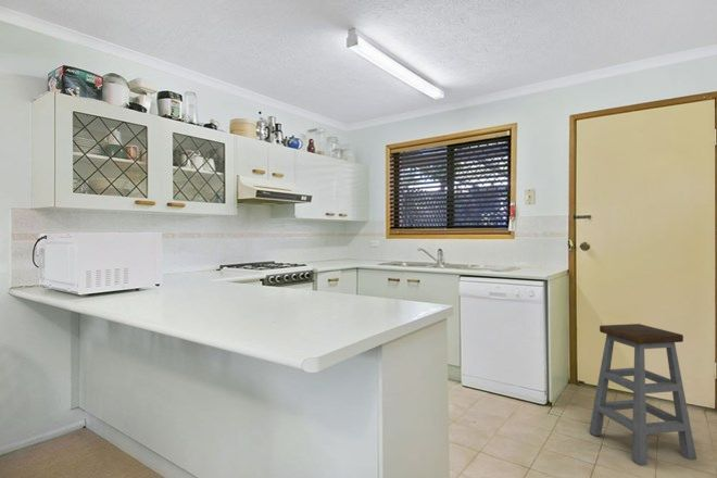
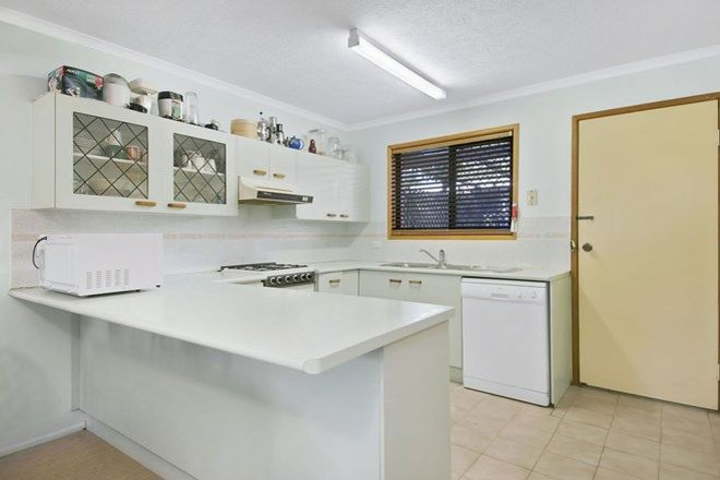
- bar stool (639, 387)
